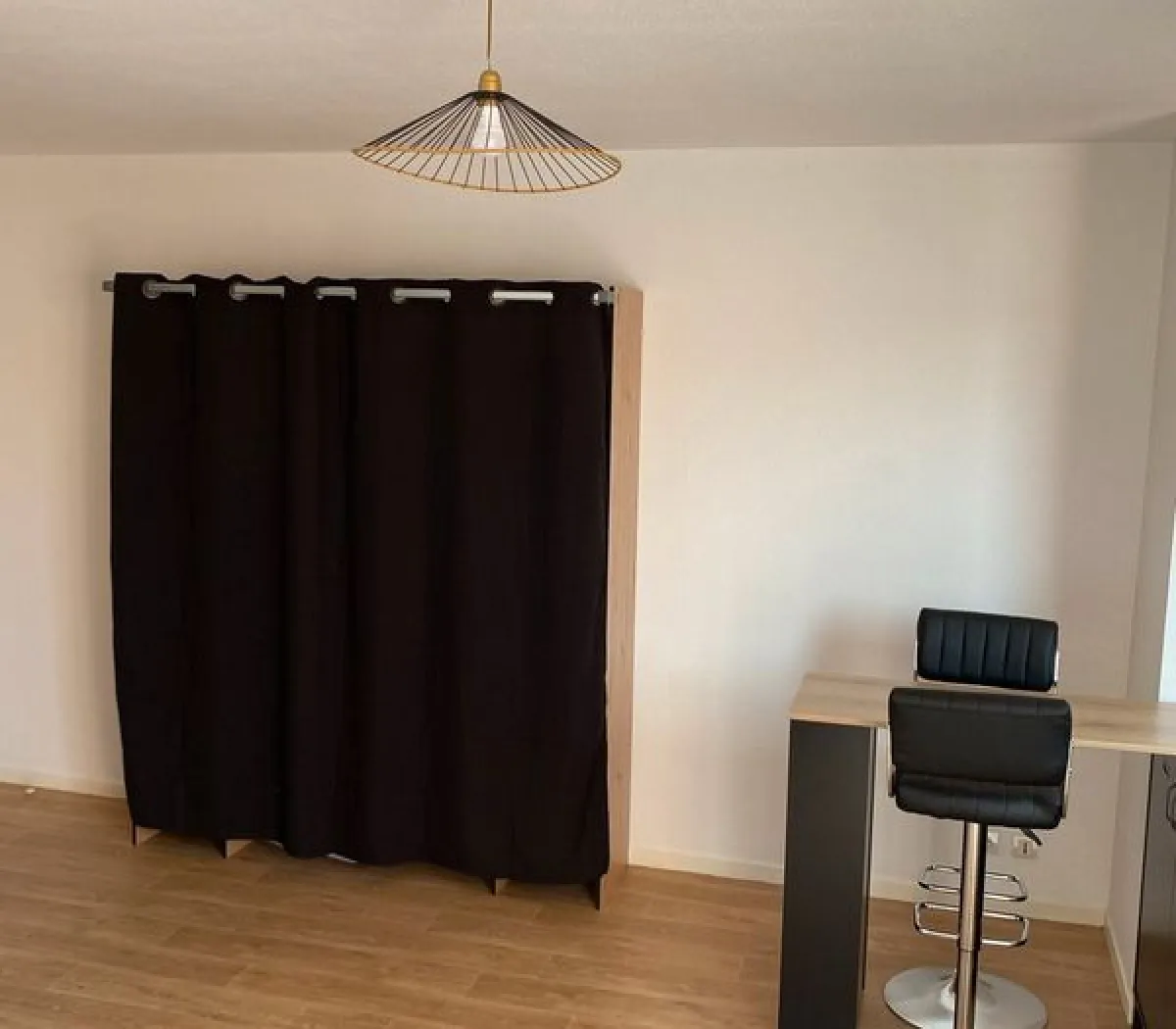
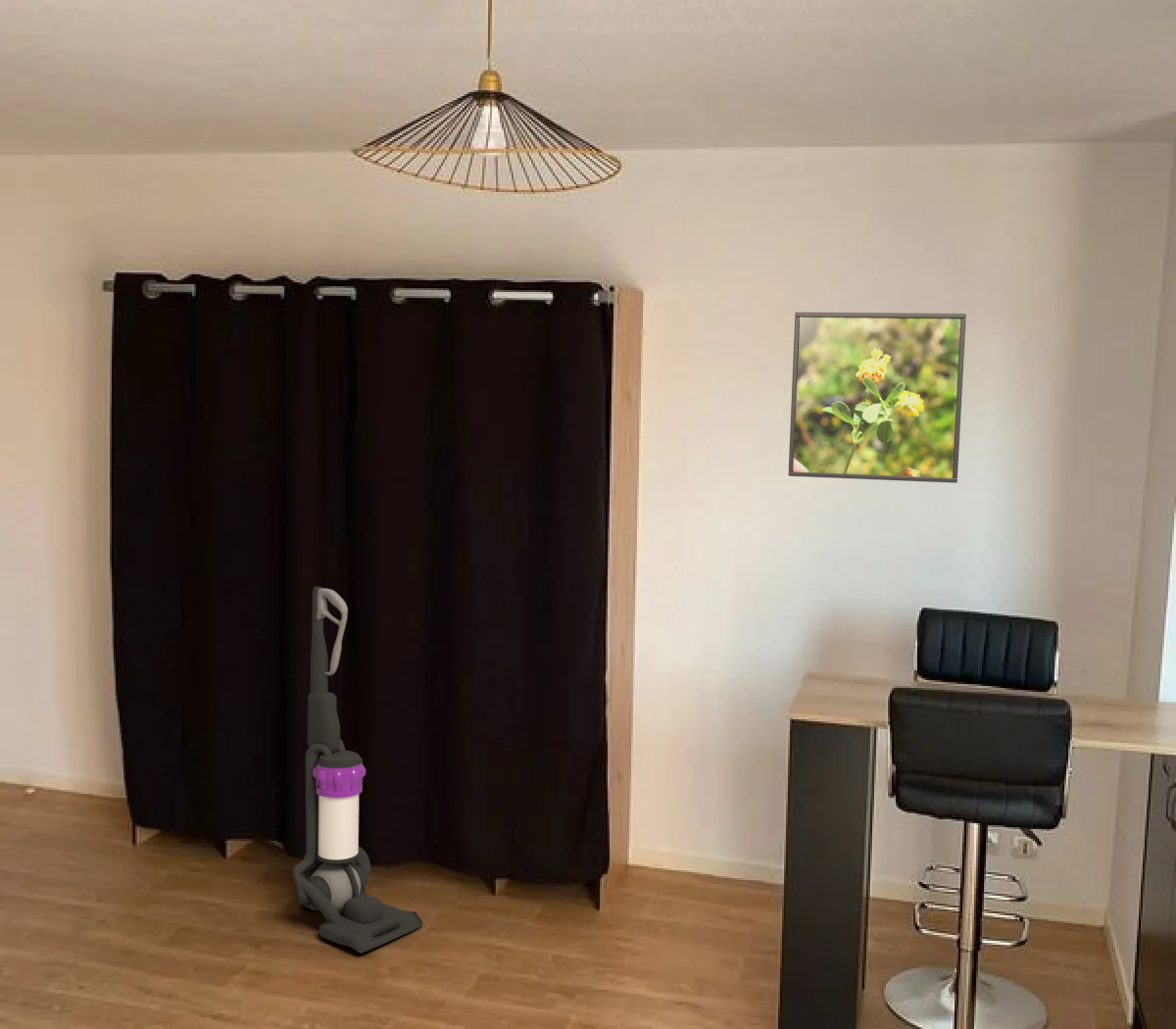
+ vacuum cleaner (347, 760)
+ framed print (875, 396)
